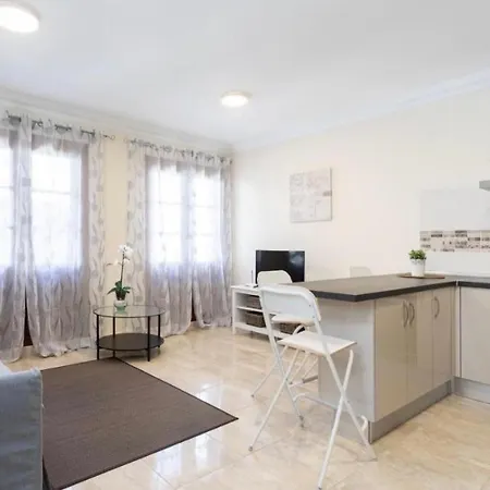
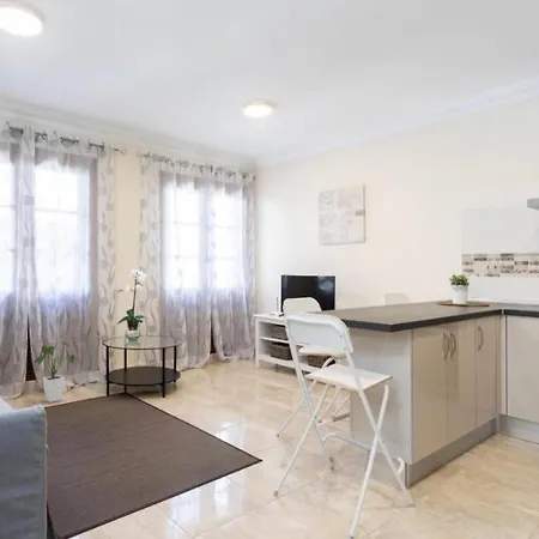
+ house plant (56, 370)
